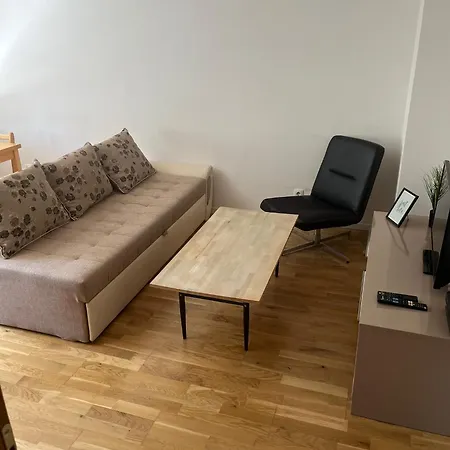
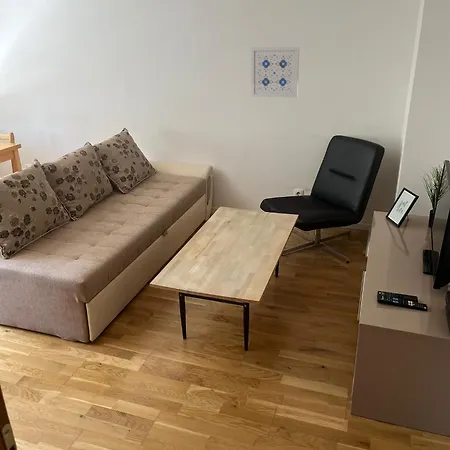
+ wall art (274, 72)
